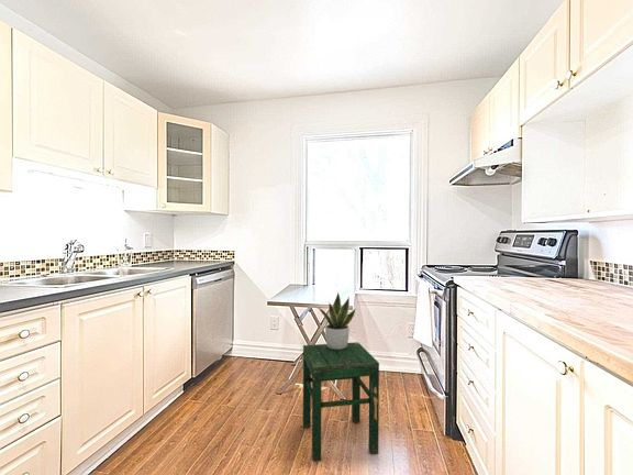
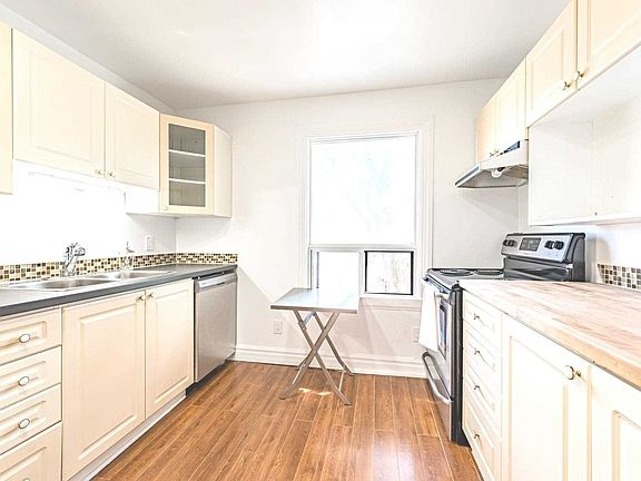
- stool (338, 400)
- potted plant (336, 318)
